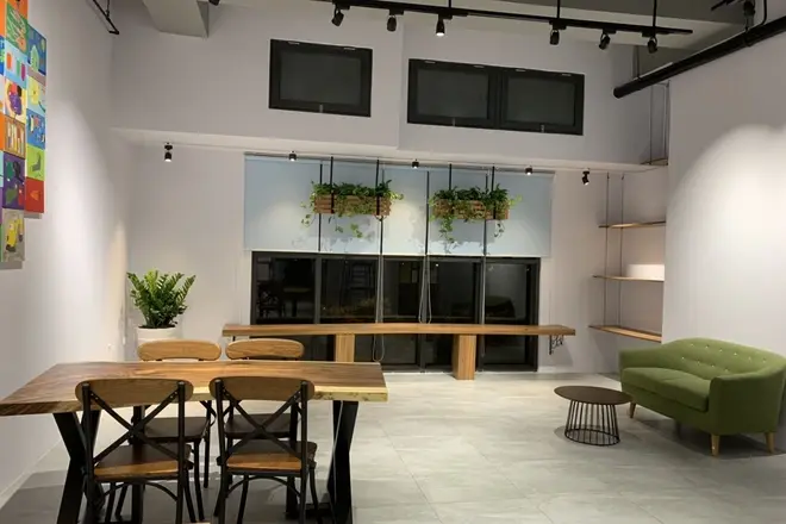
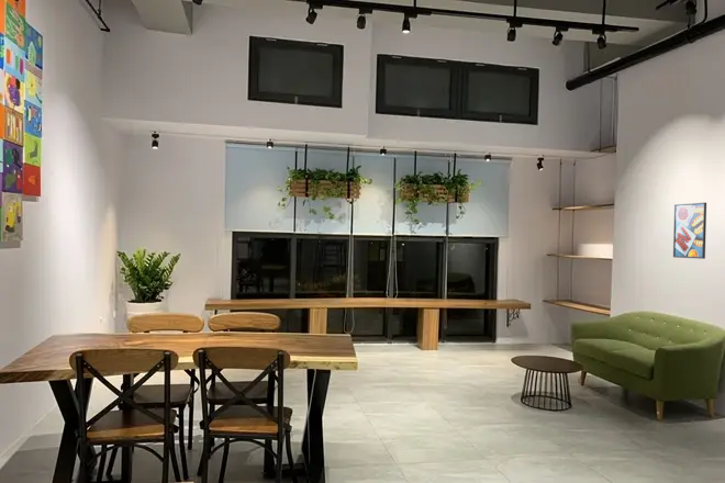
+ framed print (689, 231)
